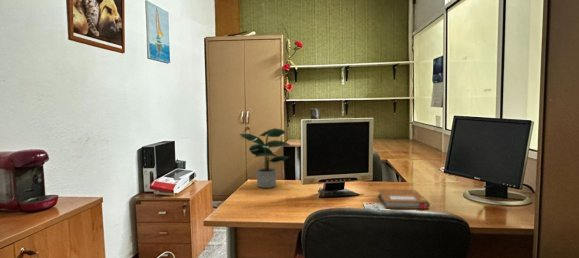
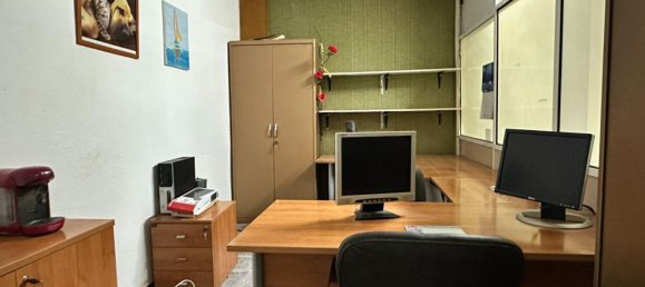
- notebook (402, 198)
- potted plant (268, 158)
